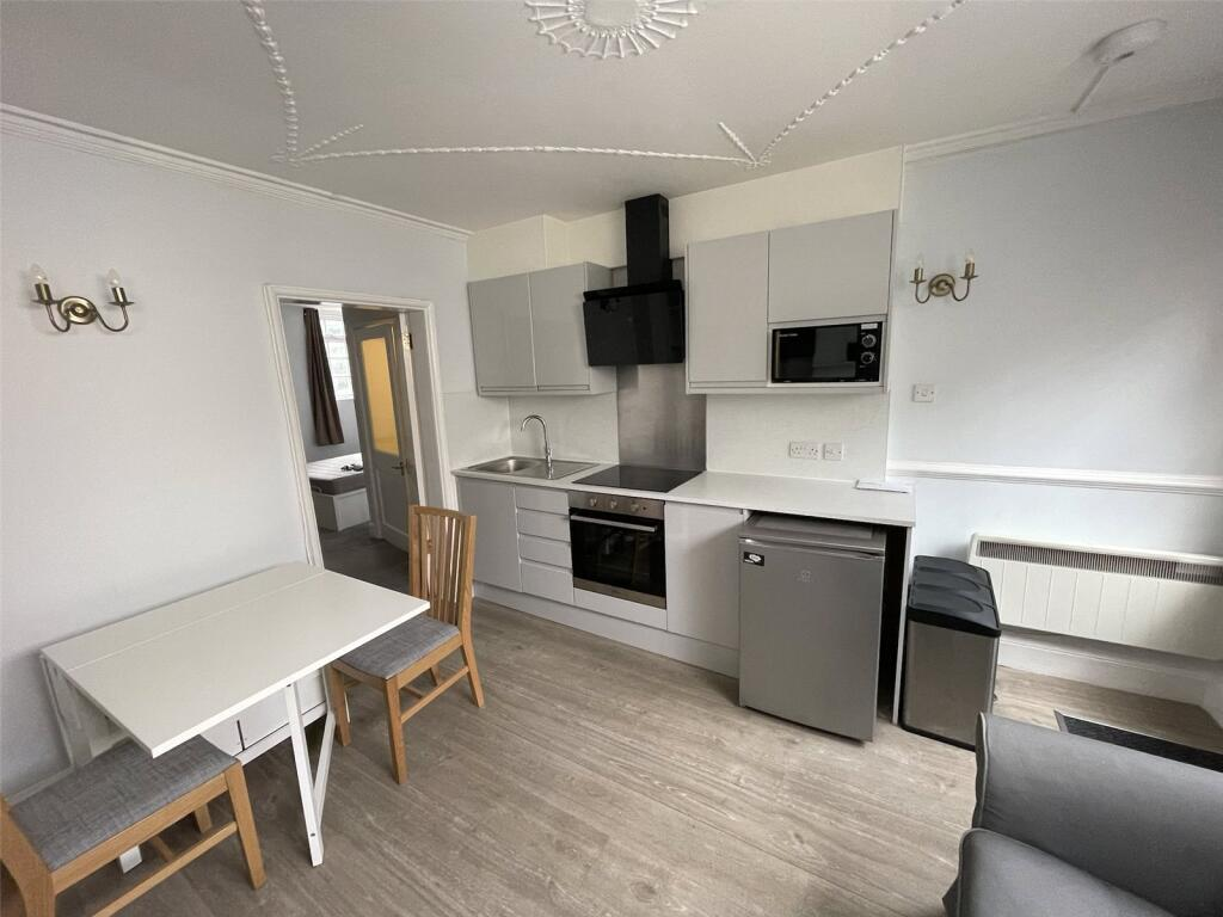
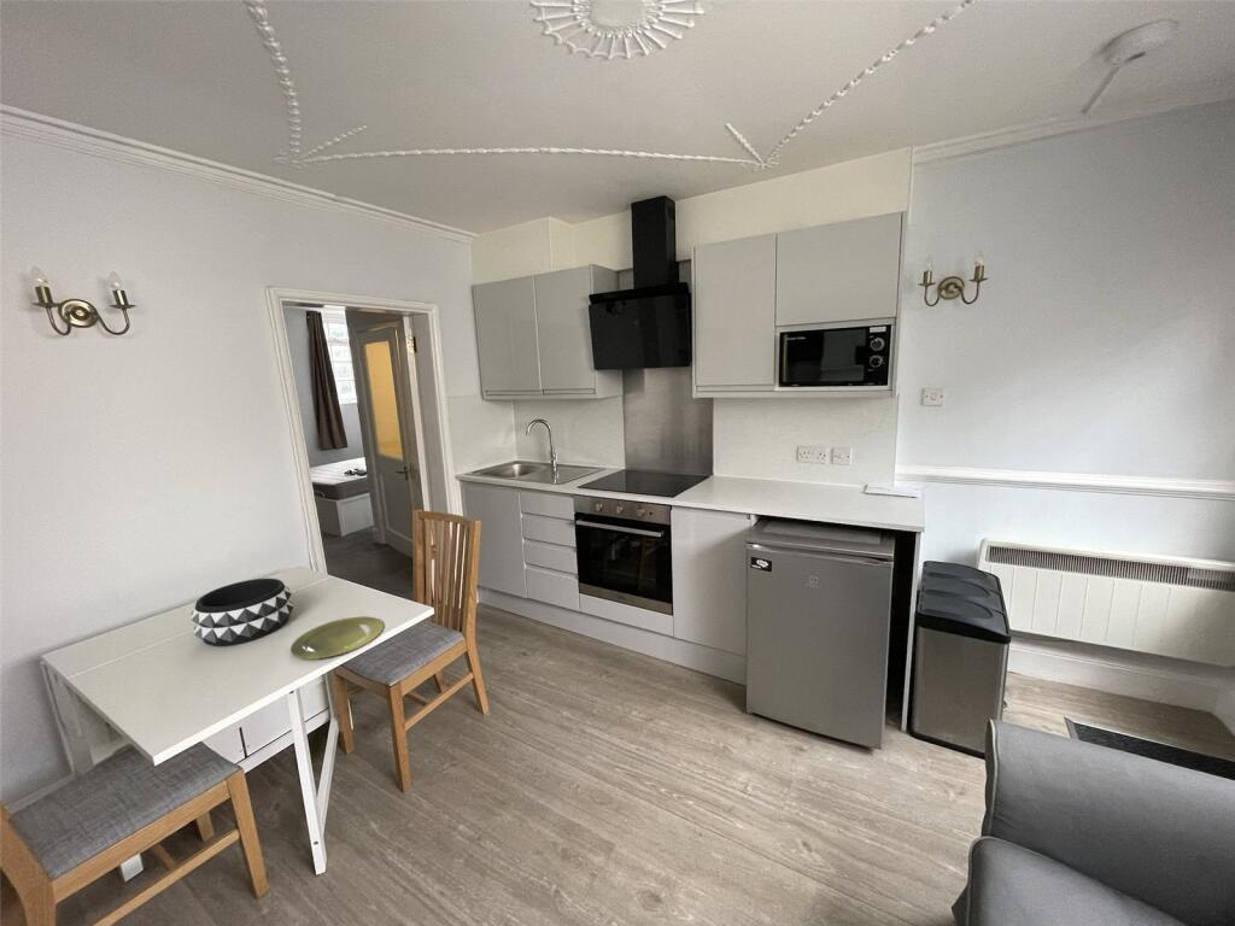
+ decorative bowl (244, 610)
+ plate (339, 635)
